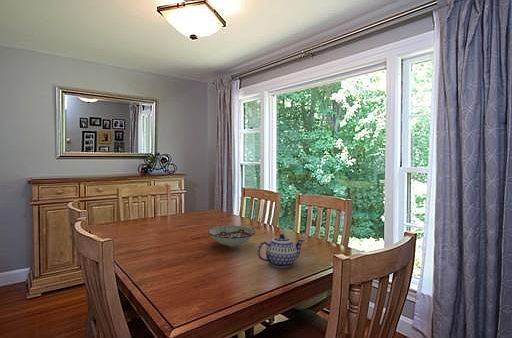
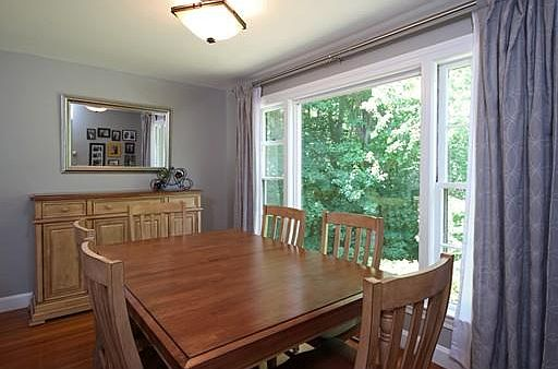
- teapot (281, 249)
- bowl (231, 238)
